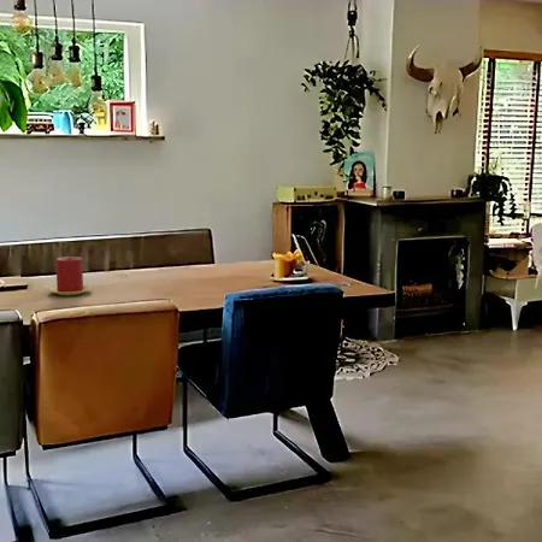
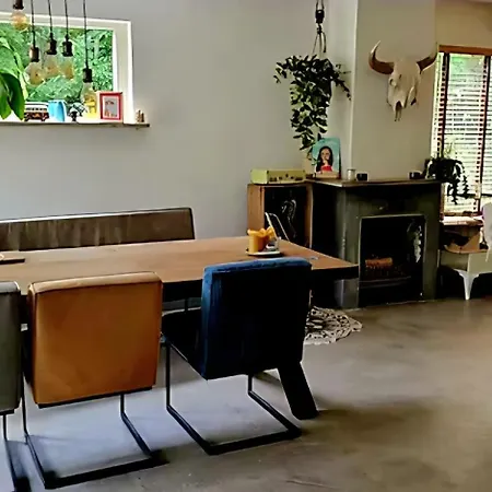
- candle (69, 275)
